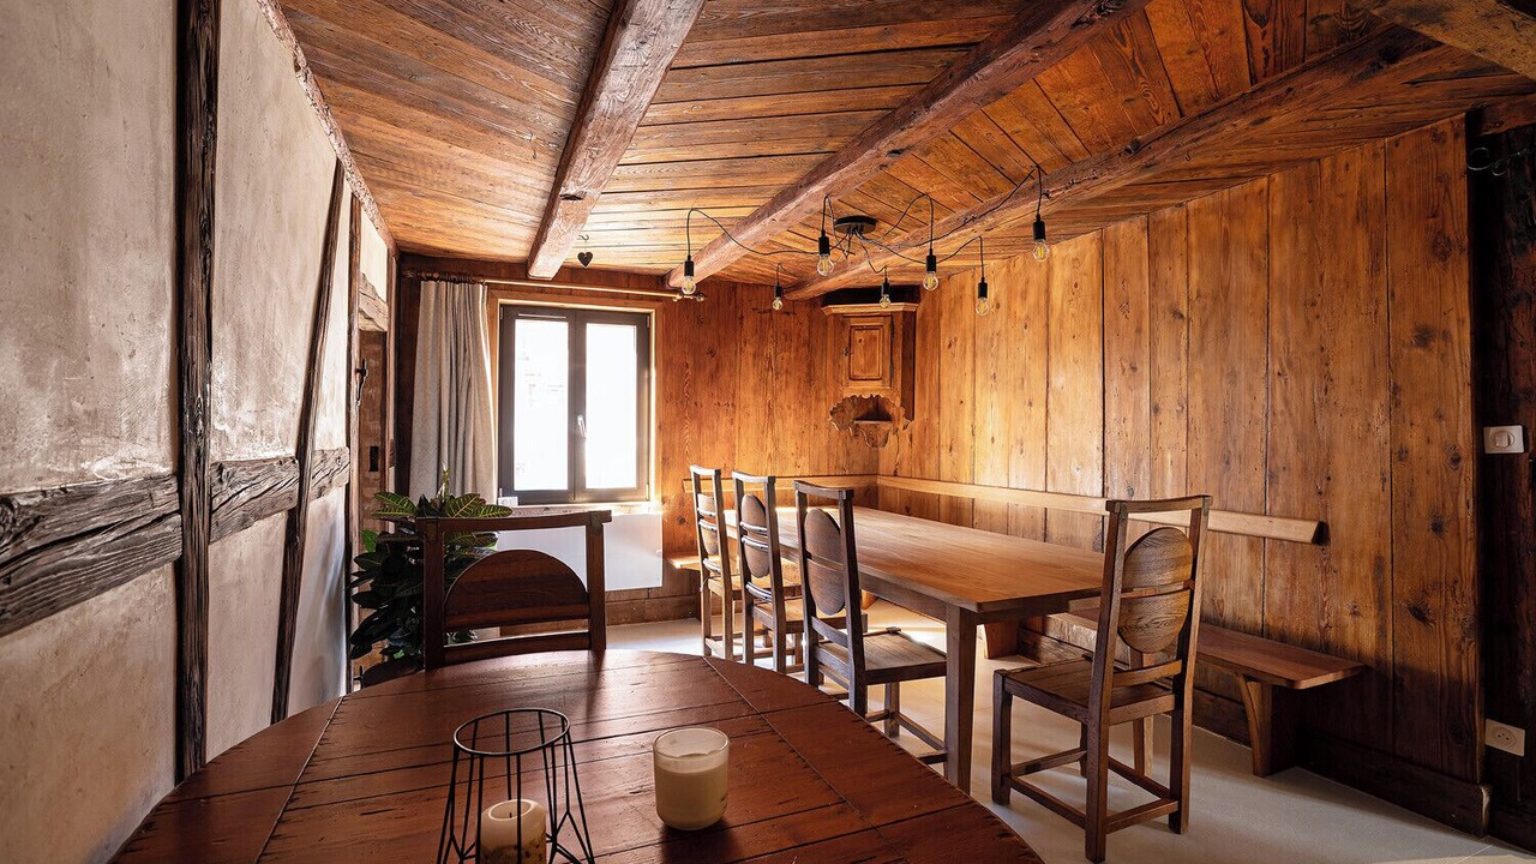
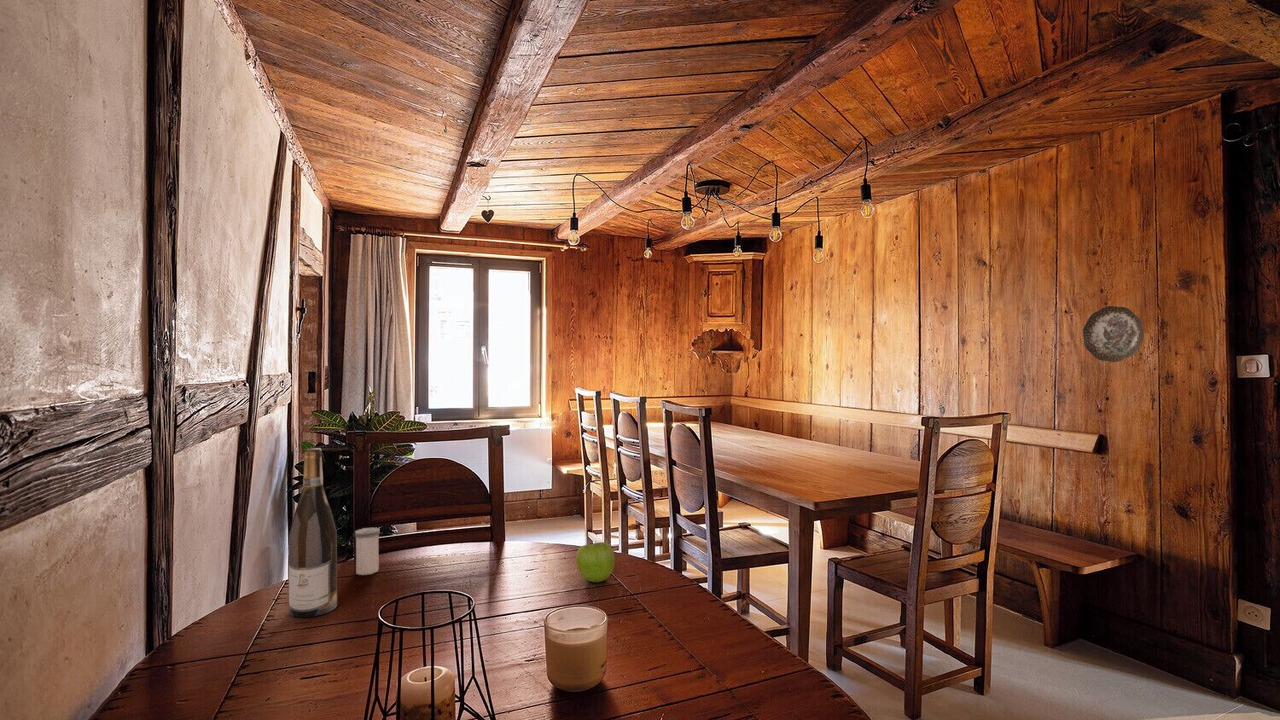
+ fruit (595, 560)
+ decorative plate (1113, 334)
+ wine bottle (313, 528)
+ salt shaker (367, 551)
